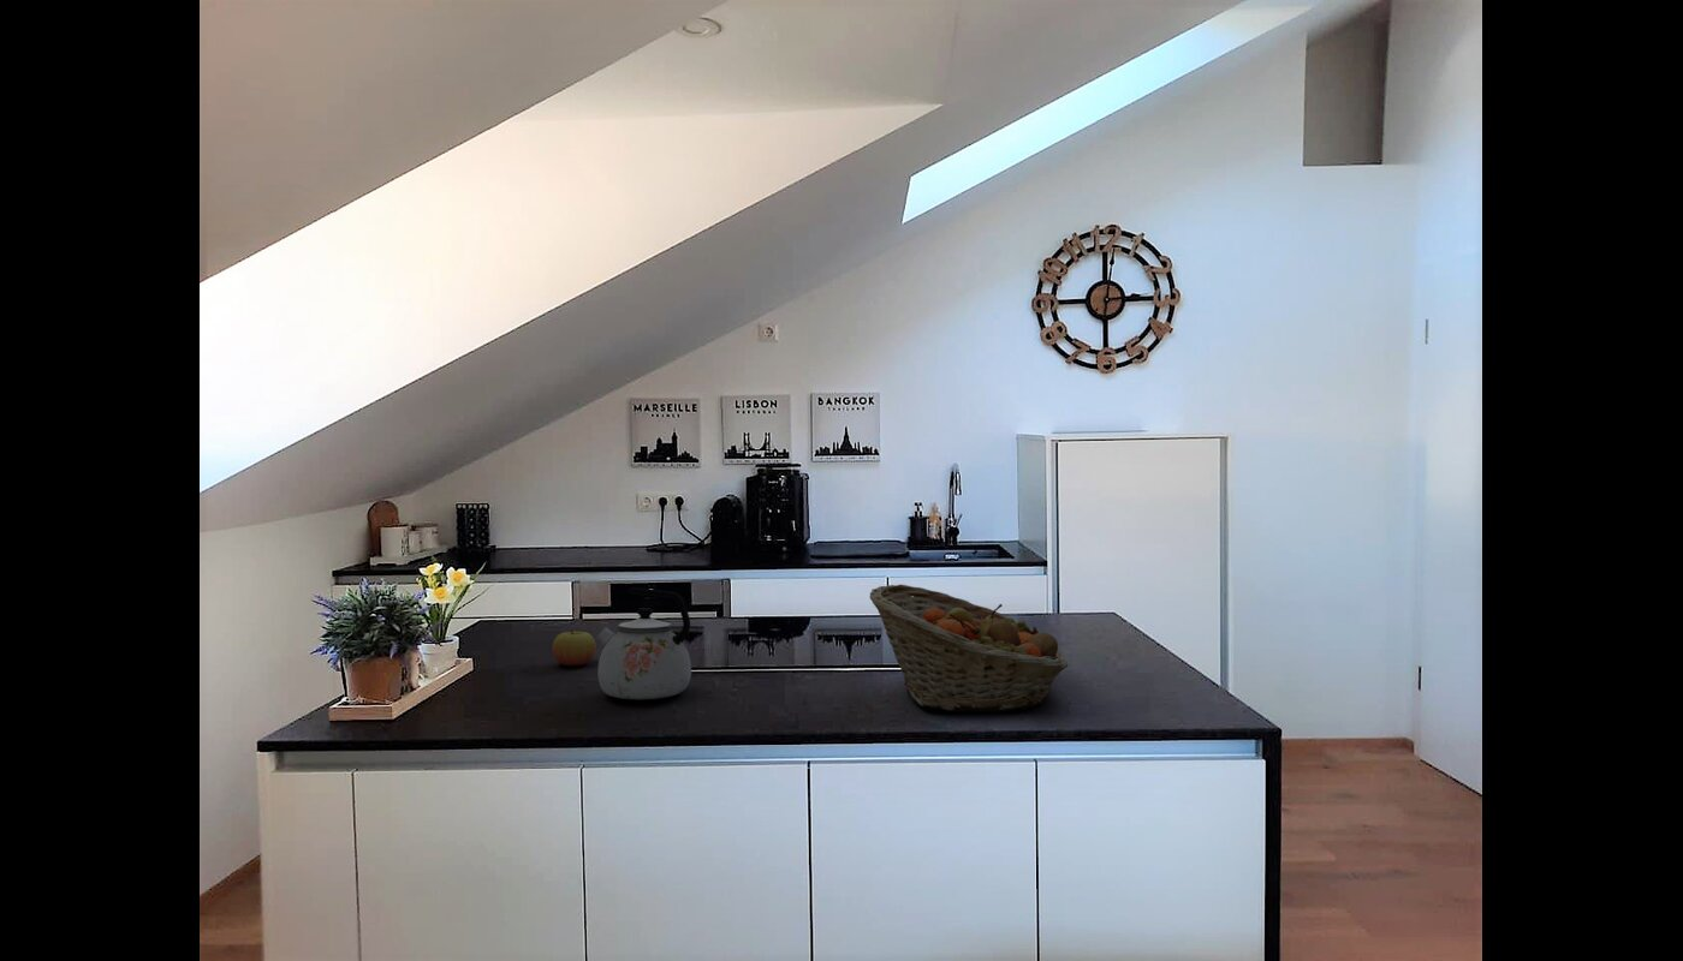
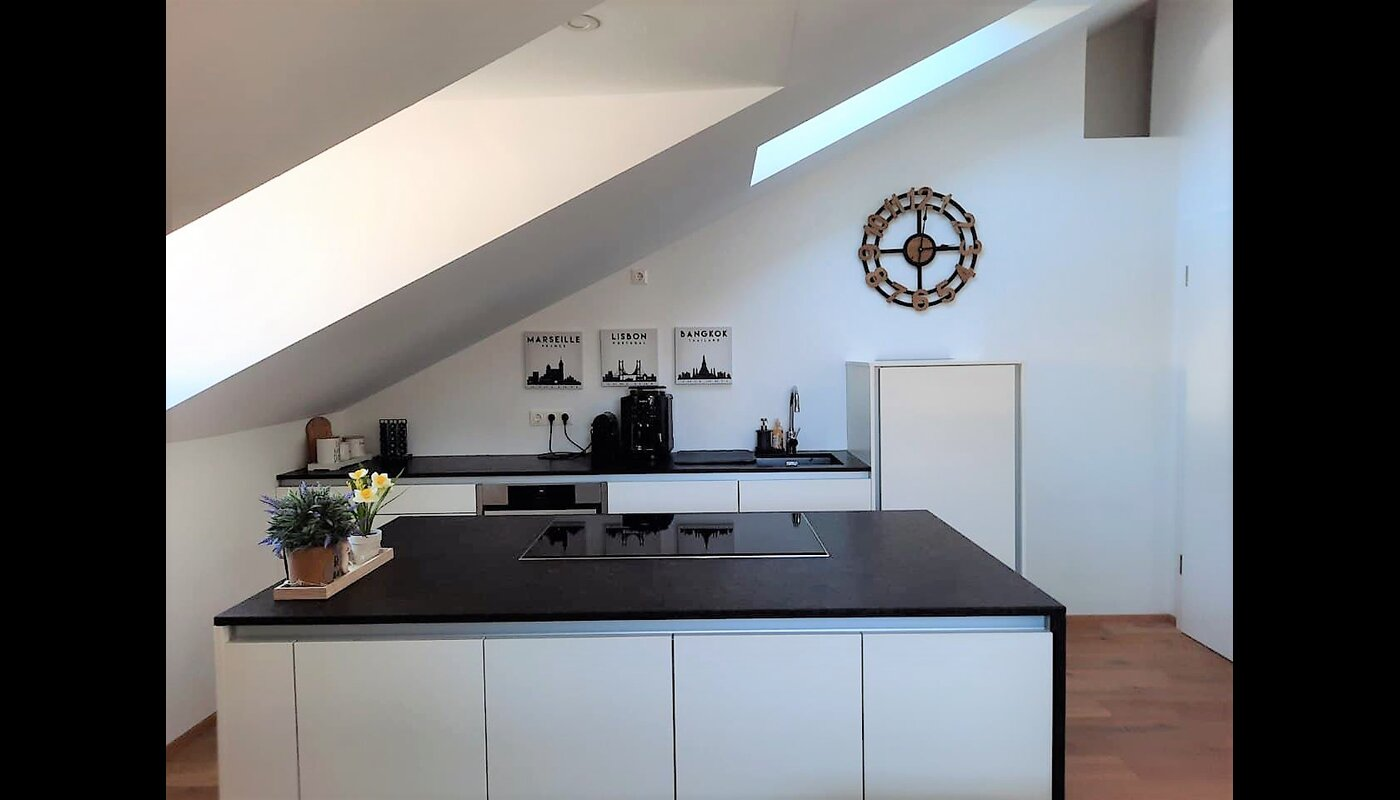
- kettle (643, 641)
- apple (573, 646)
- fruit basket (967, 641)
